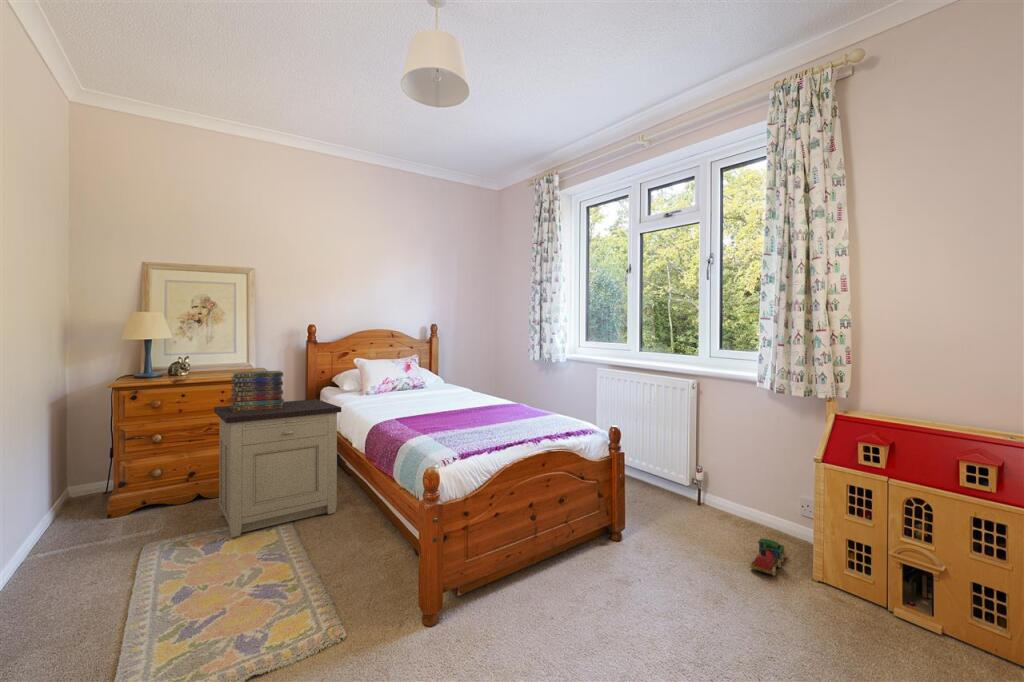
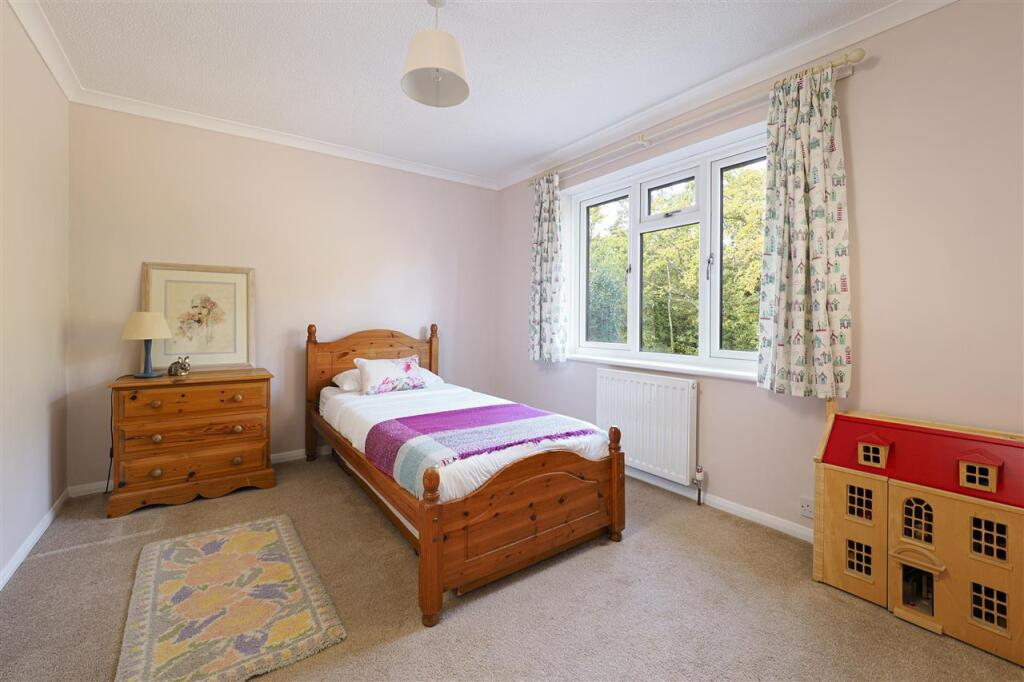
- toy train (768, 552)
- nightstand (277, 459)
- book stack (257, 389)
